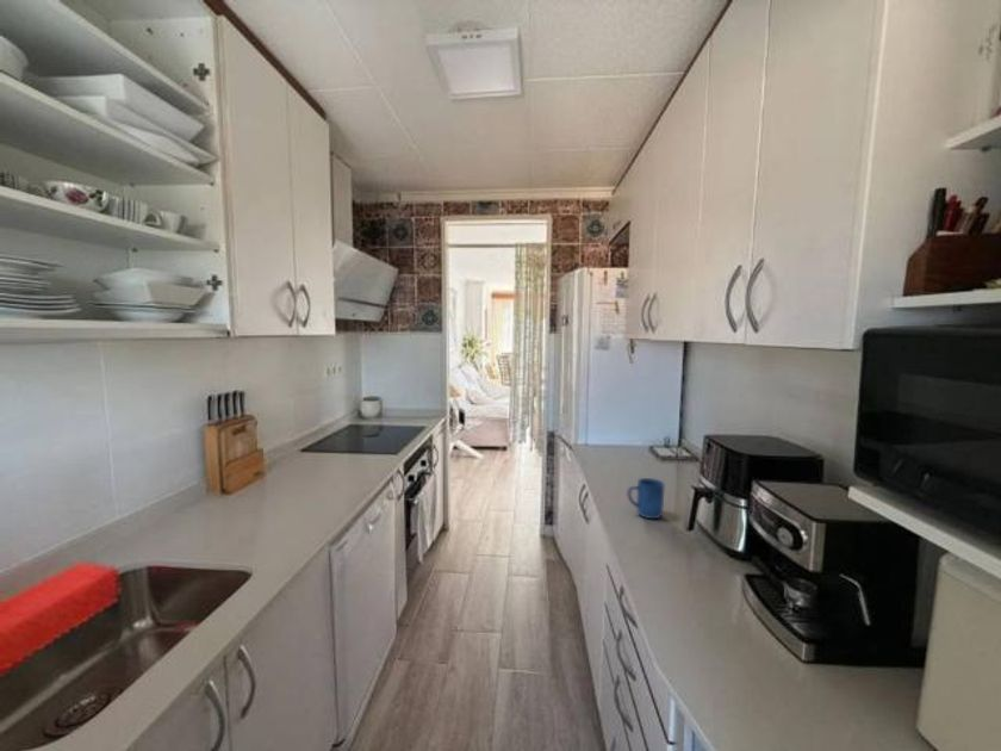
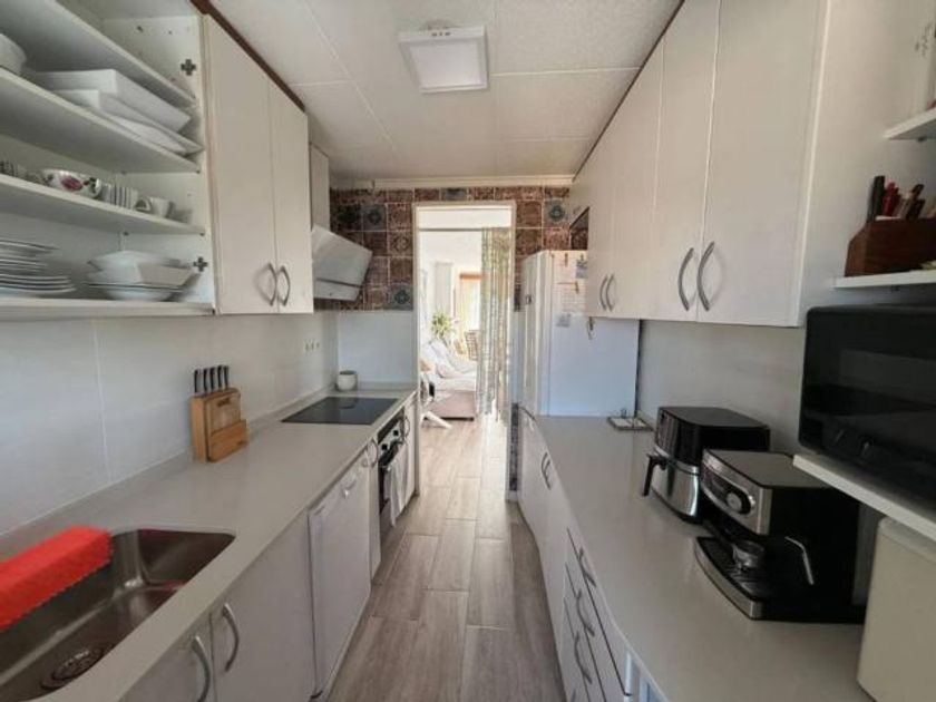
- mug (645, 498)
